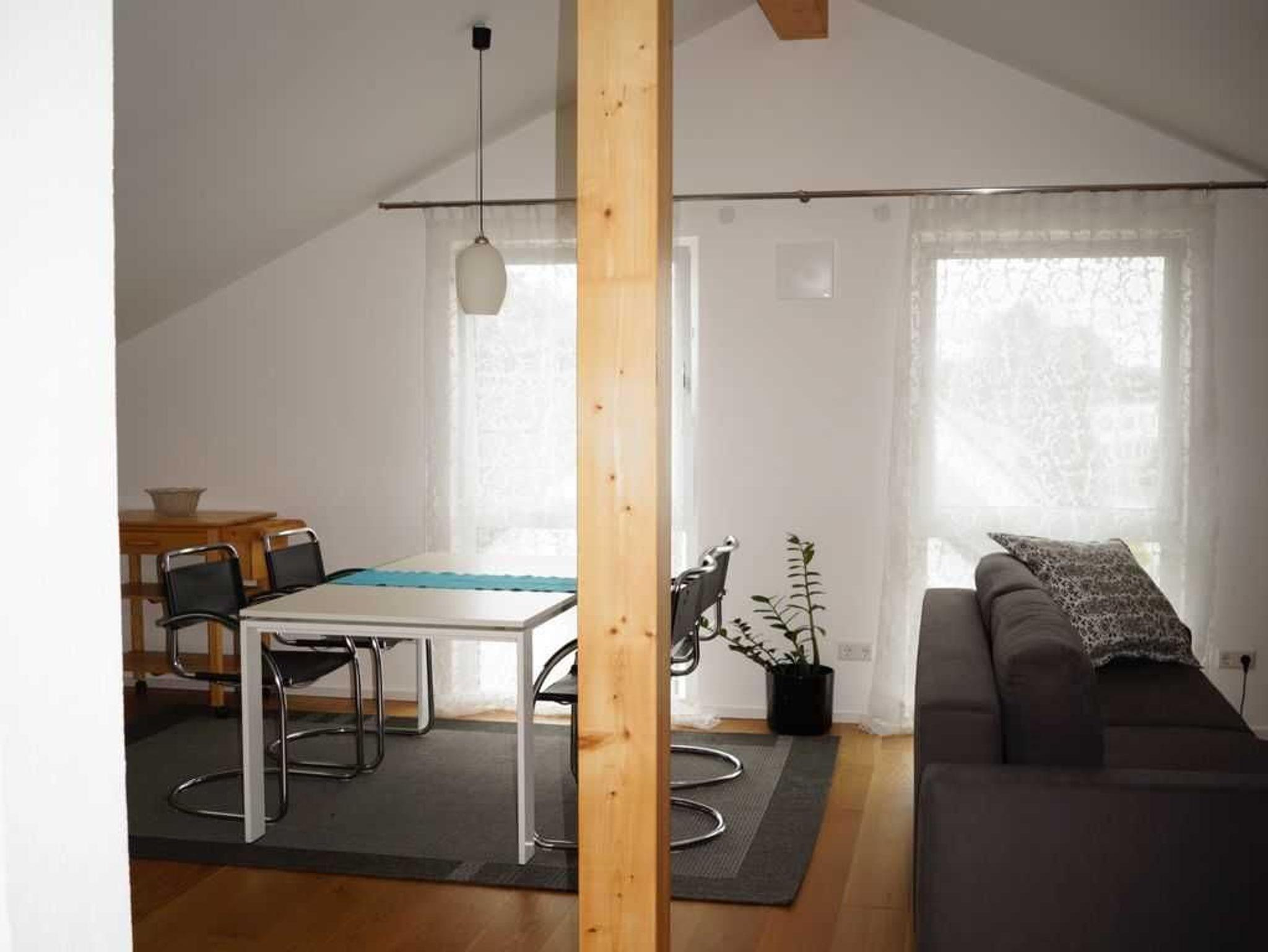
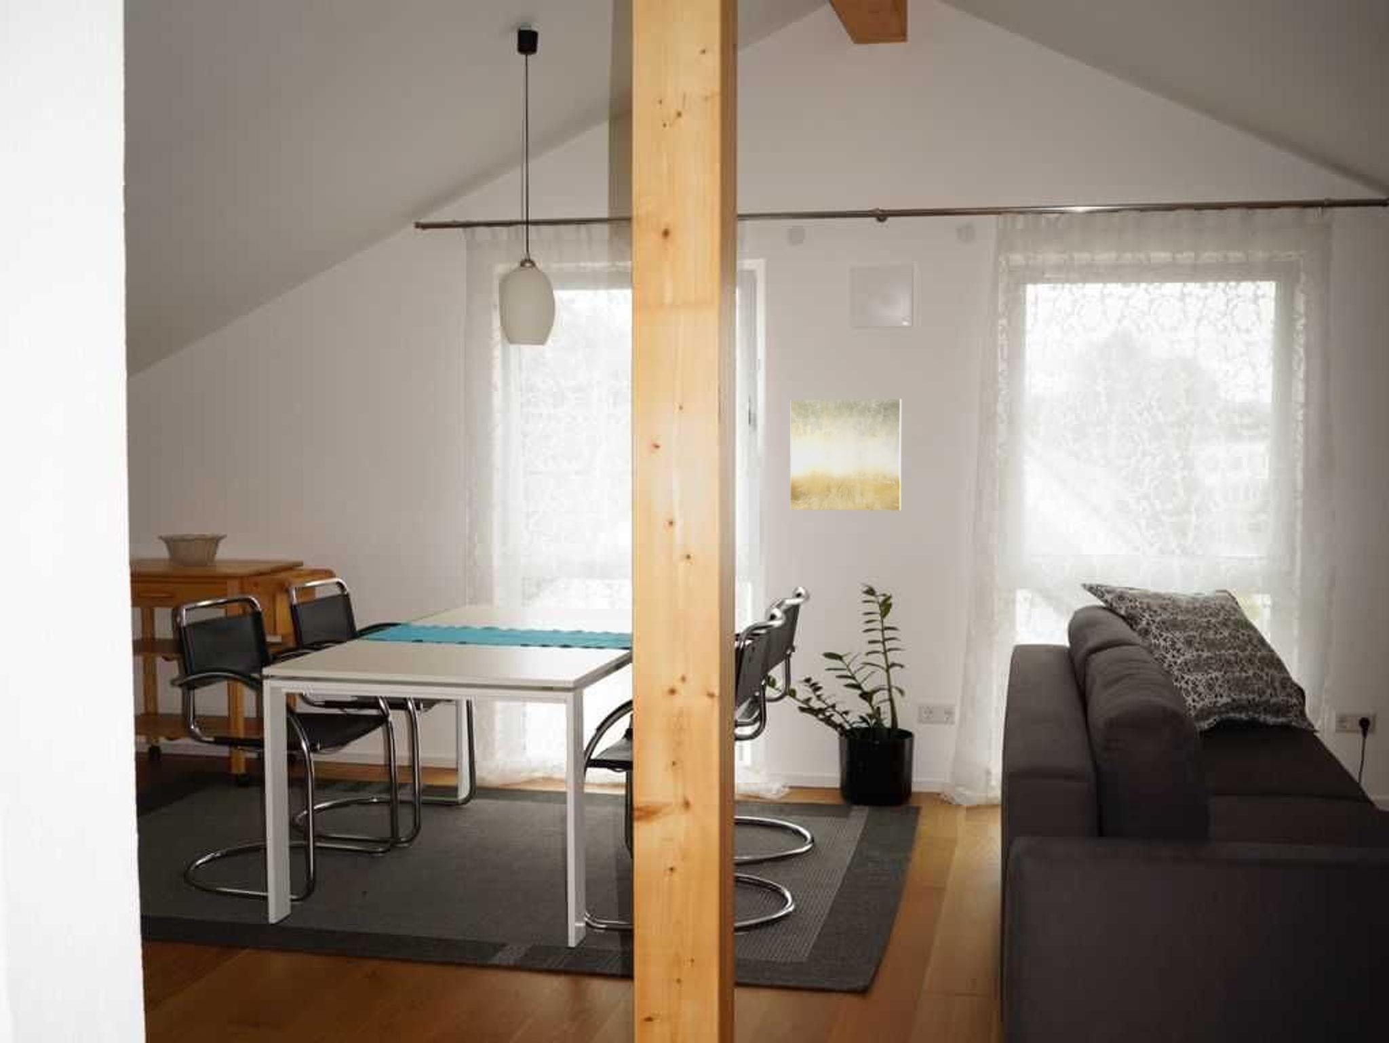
+ wall art (845, 455)
